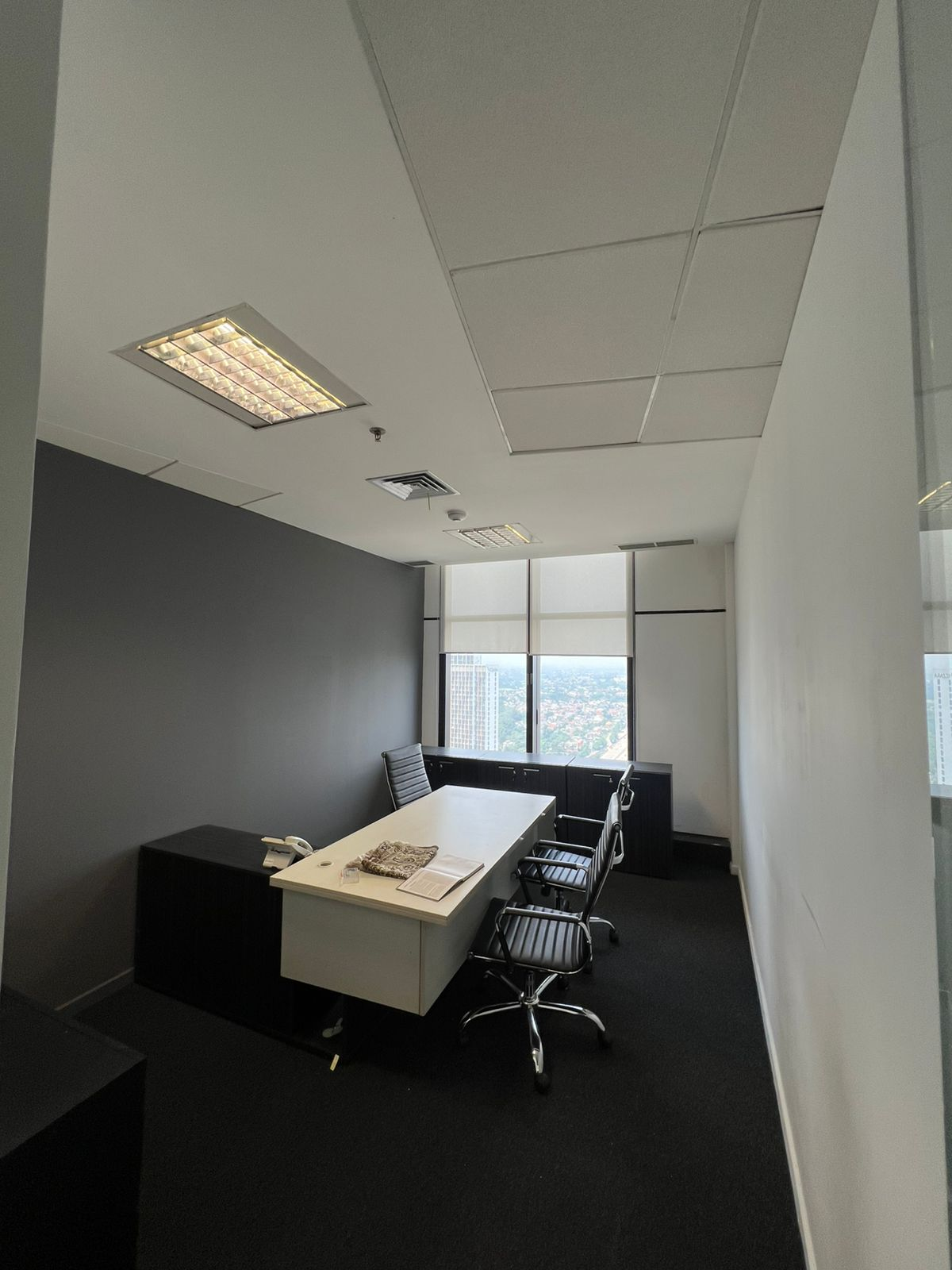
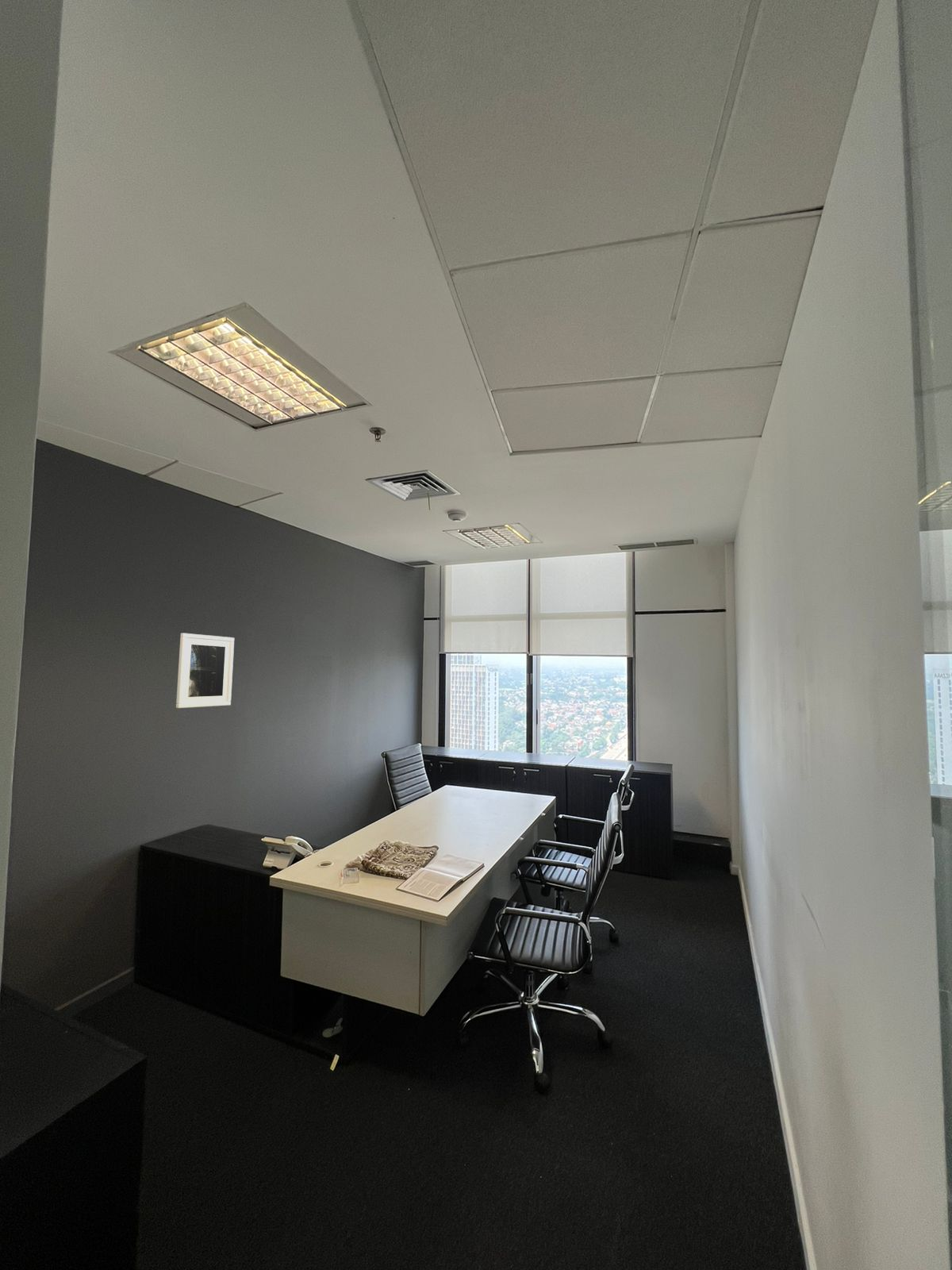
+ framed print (206, 671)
